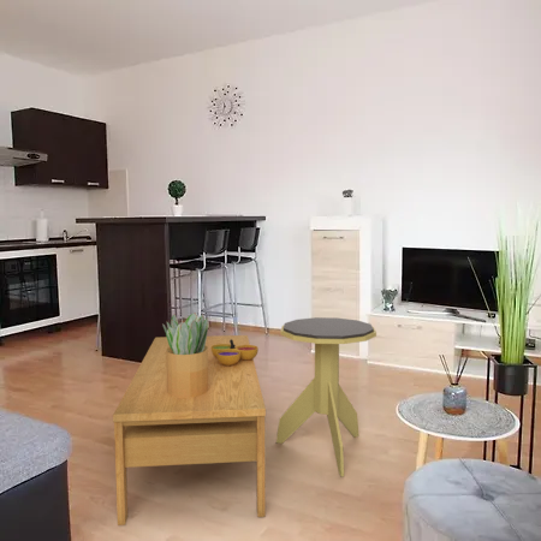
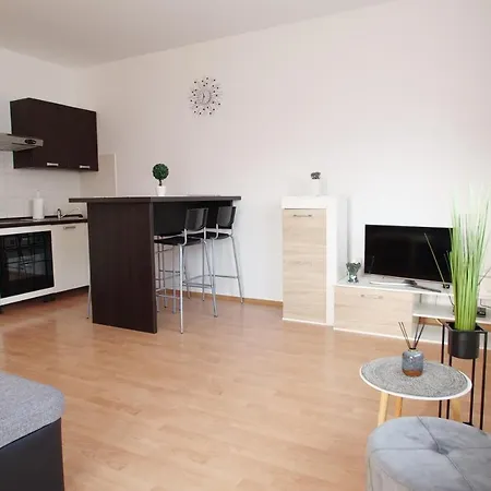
- decorative bowl (236, 350)
- potted plant (188, 351)
- side table (327, 390)
- coffee table (197, 406)
